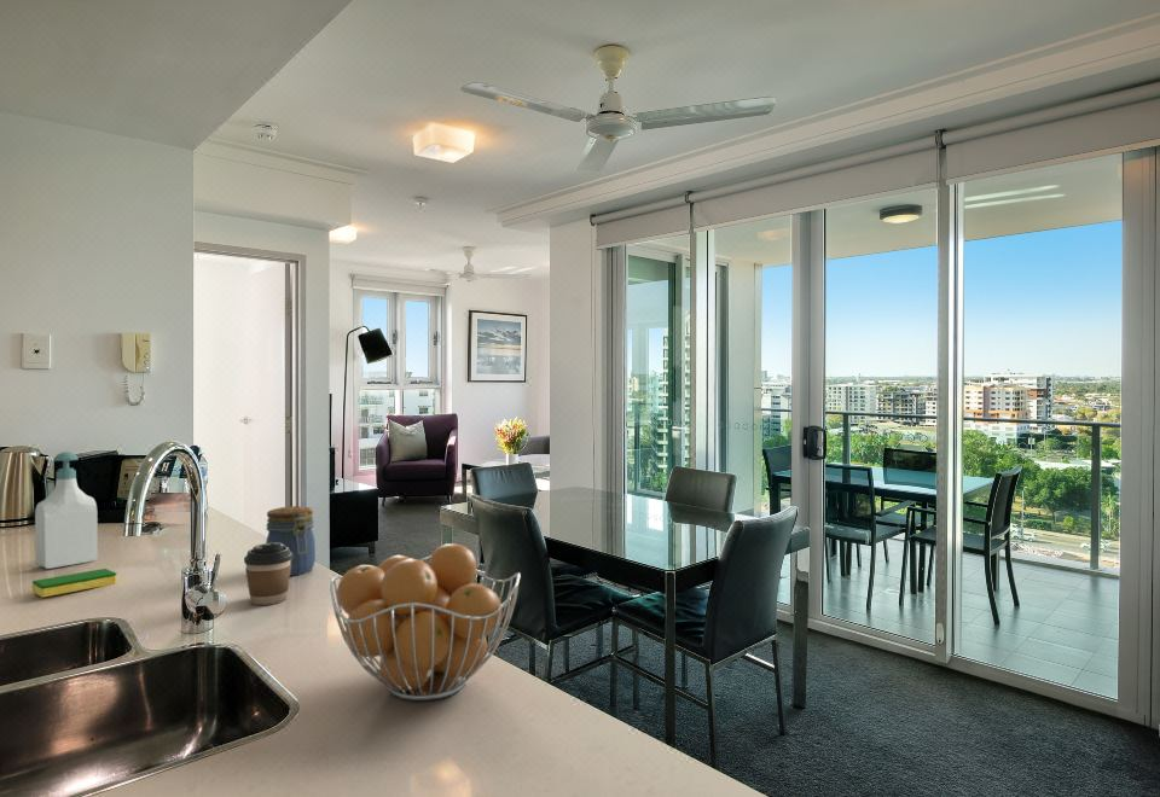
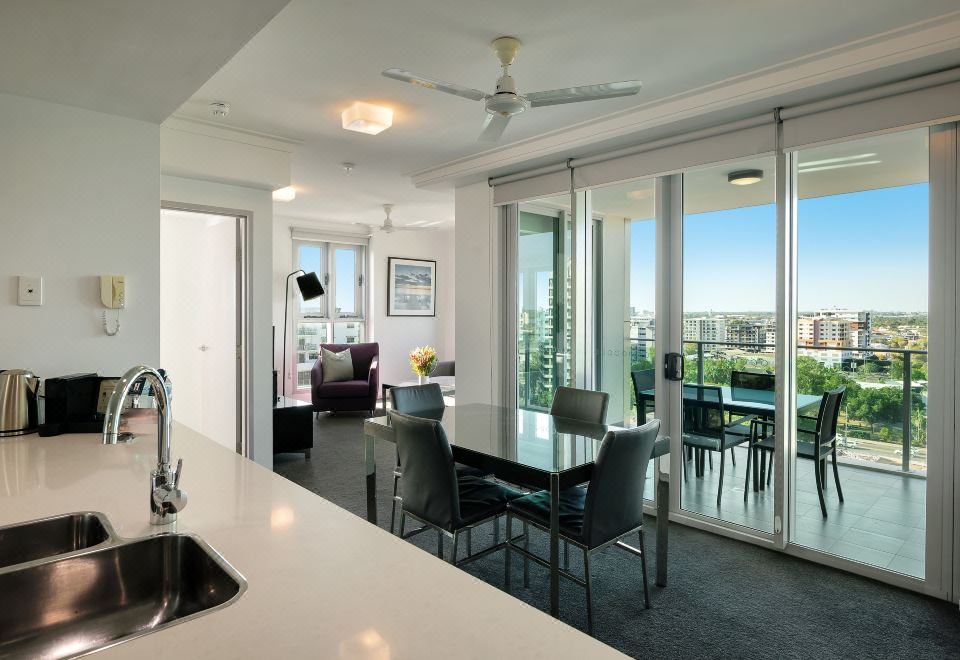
- dish sponge (75, 582)
- coffee cup (268, 571)
- soap bottle (64, 506)
- jar (291, 540)
- fruit basket (428, 616)
